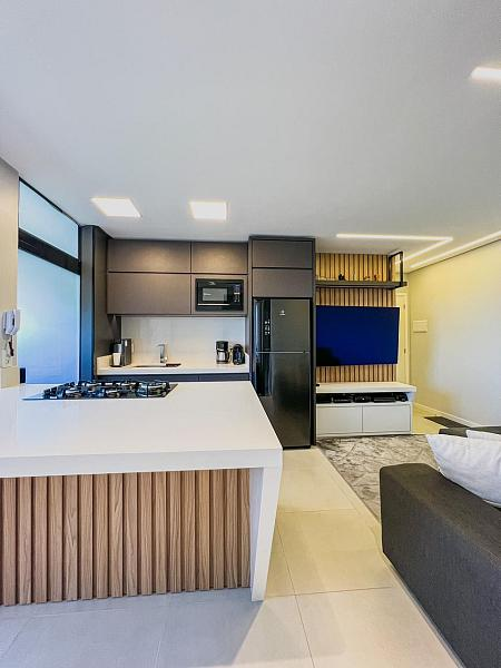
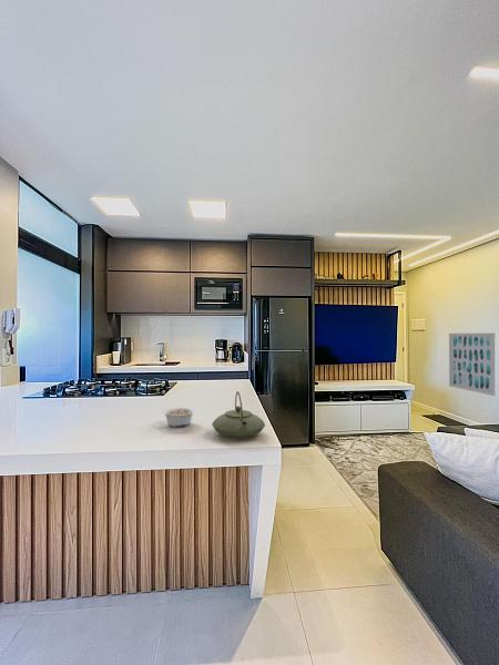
+ wall art (469, 361)
+ legume (179, 416)
+ teapot (238, 413)
